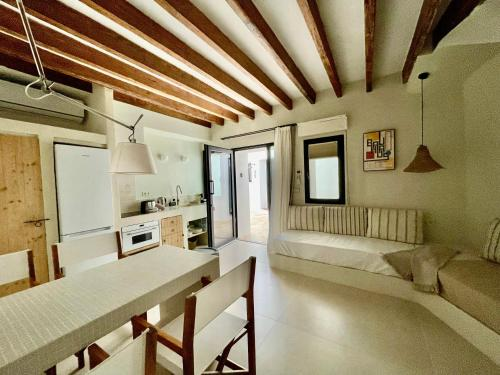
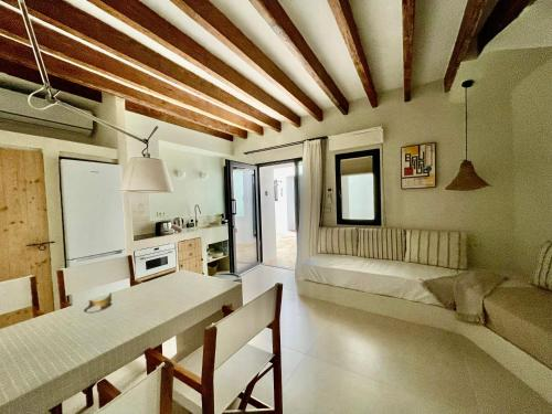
+ banana (96, 311)
